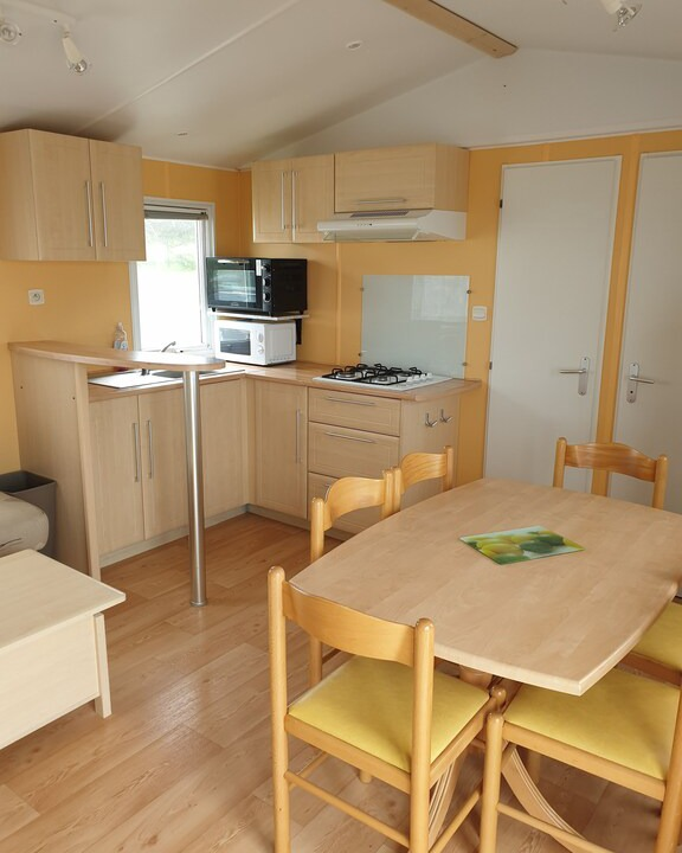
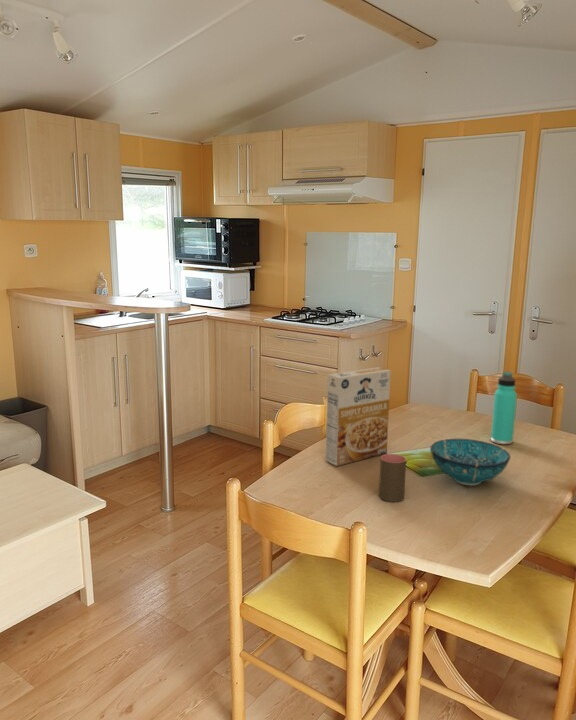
+ thermos bottle (504, 407)
+ cereal box (358, 415)
+ bowl (468, 465)
+ cup (392, 477)
